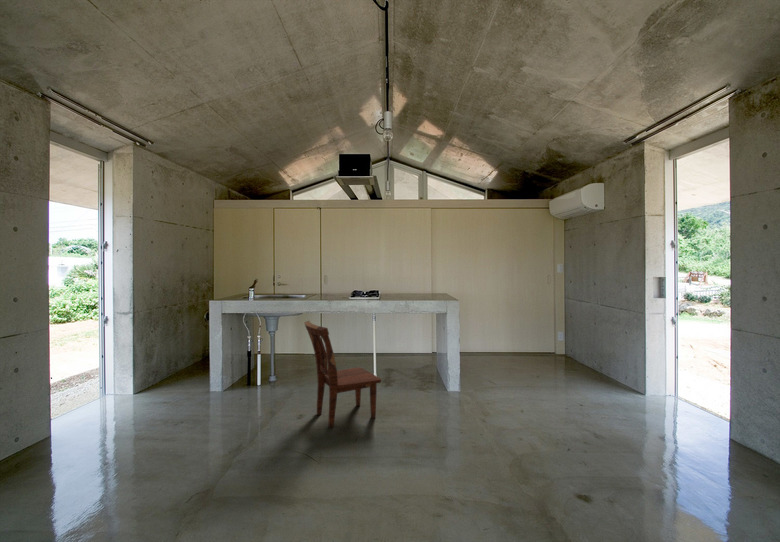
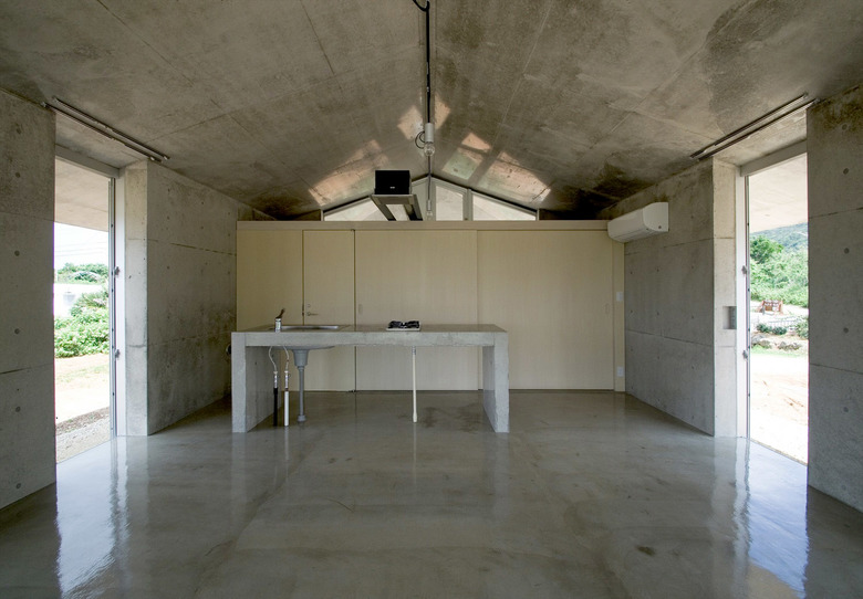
- dining chair (341, 370)
